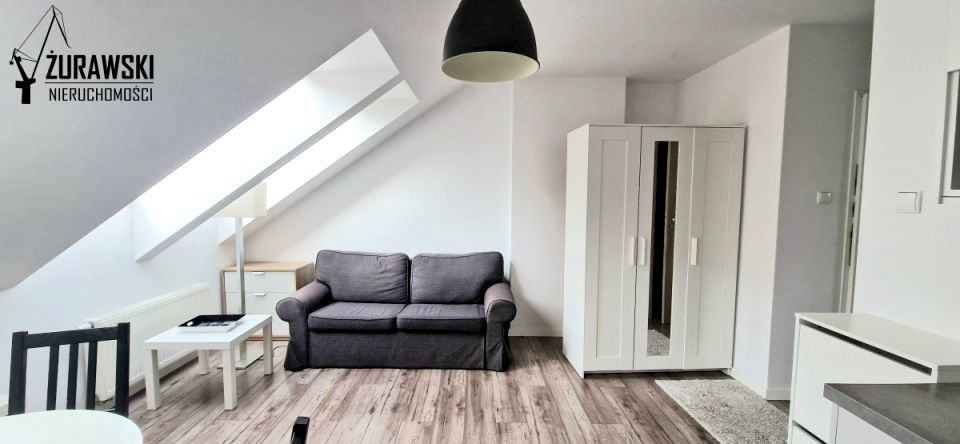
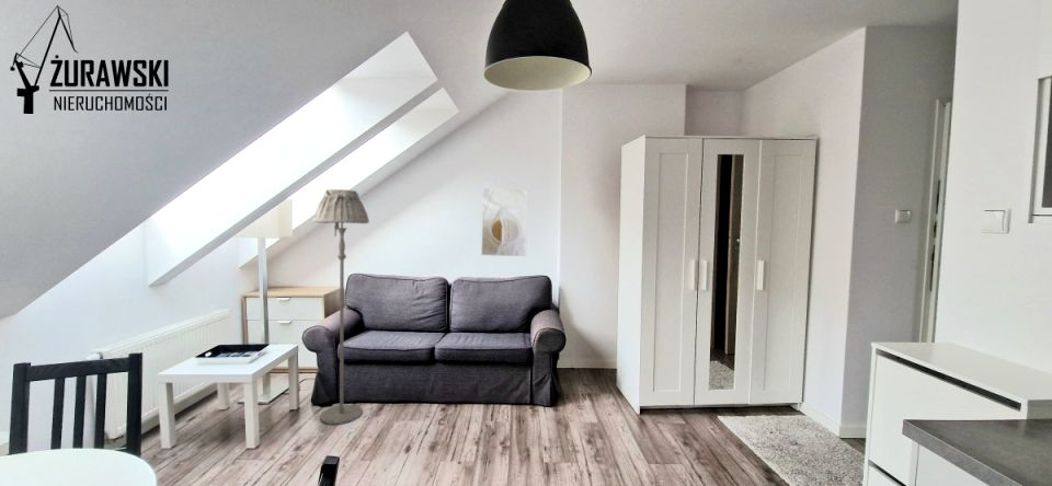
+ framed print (504, 222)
+ floor lamp (341, 303)
